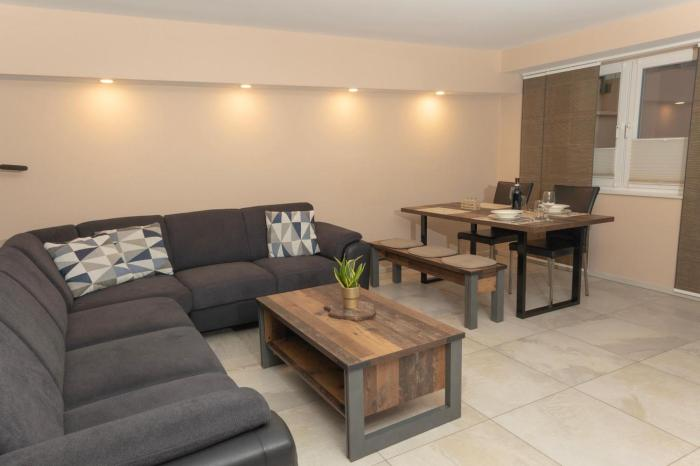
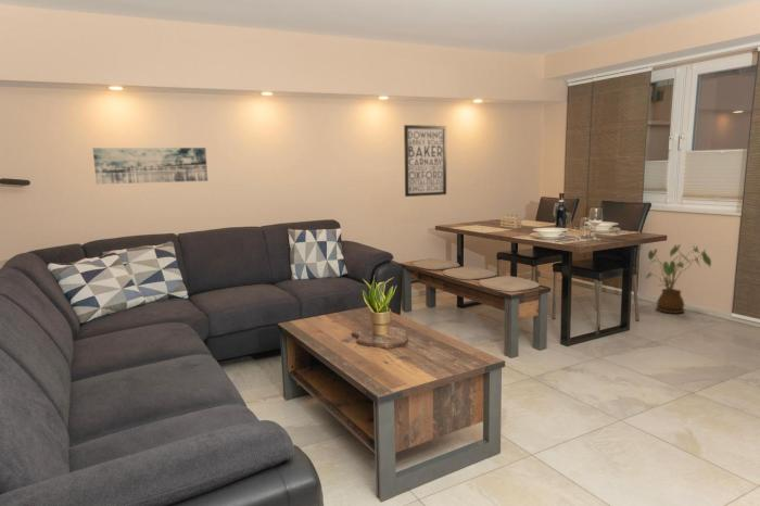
+ wall art (426, 161)
+ wall art (152, 165)
+ house plant (673, 279)
